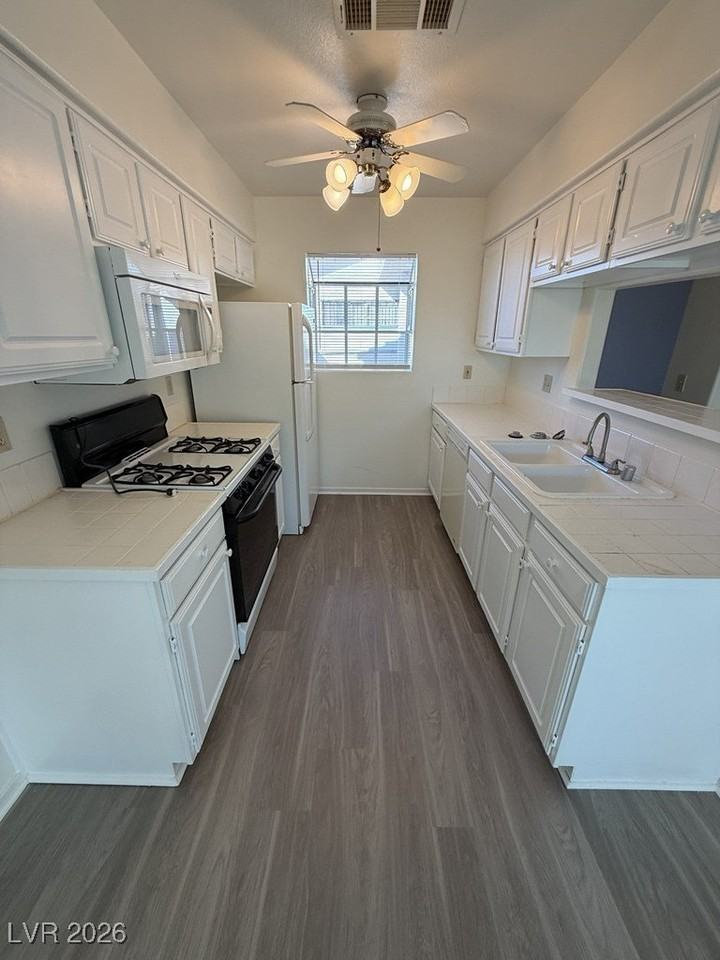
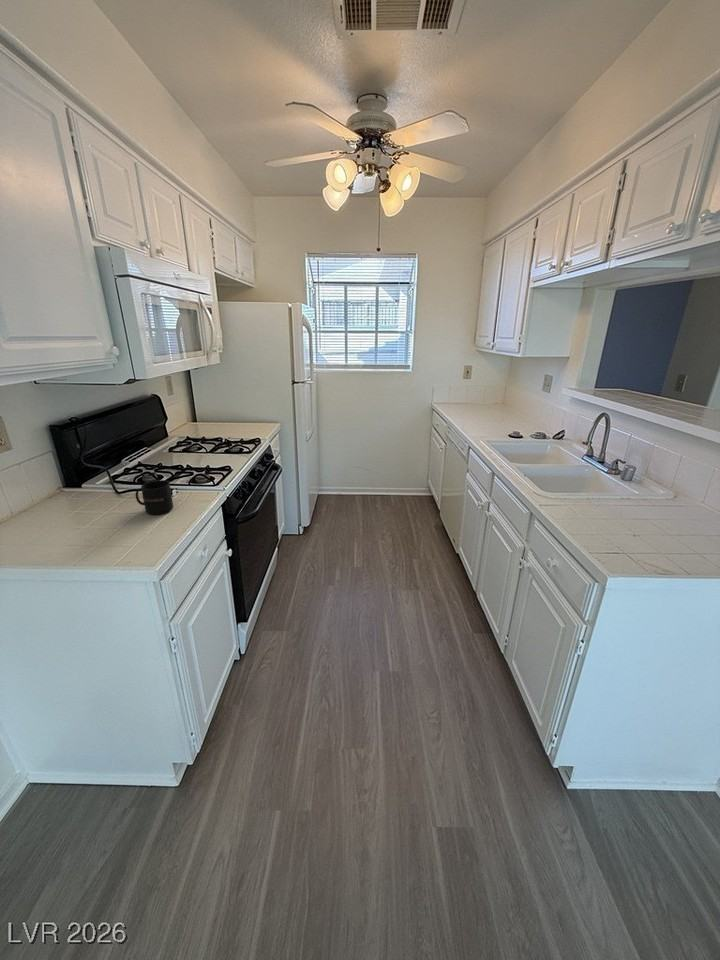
+ mug (154, 497)
